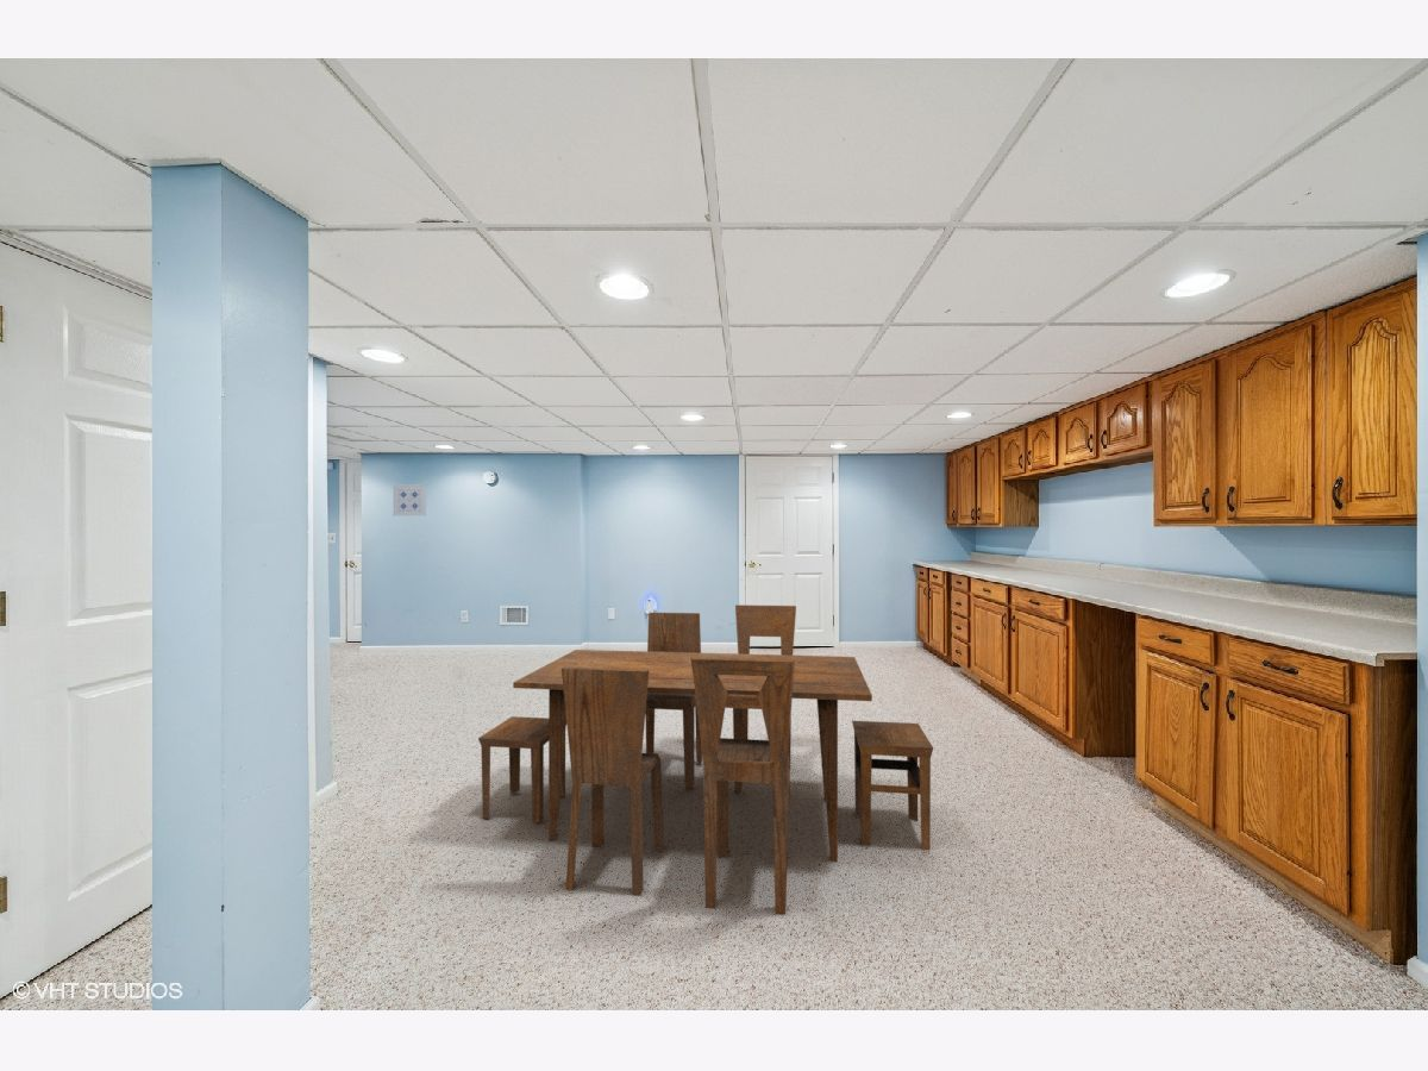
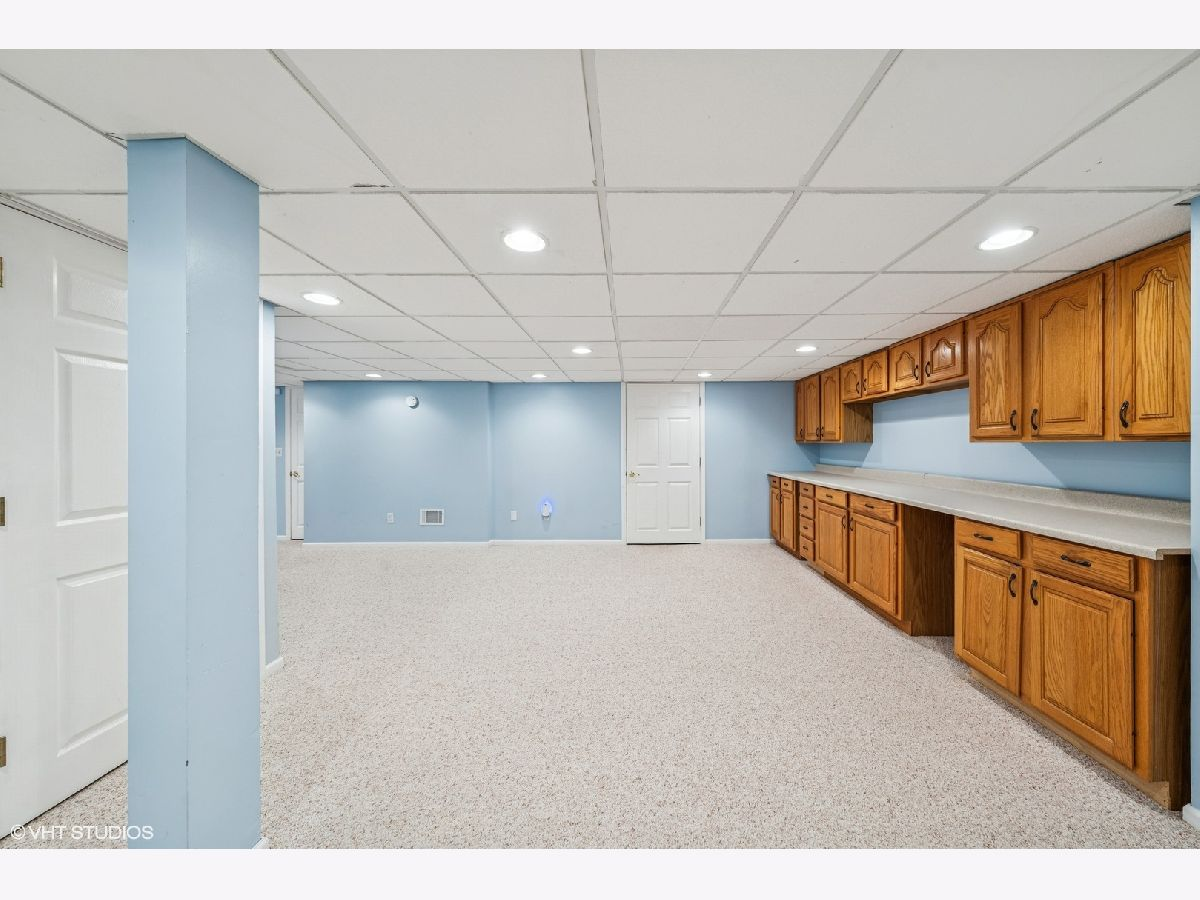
- dining table (697, 720)
- wall art (409, 500)
